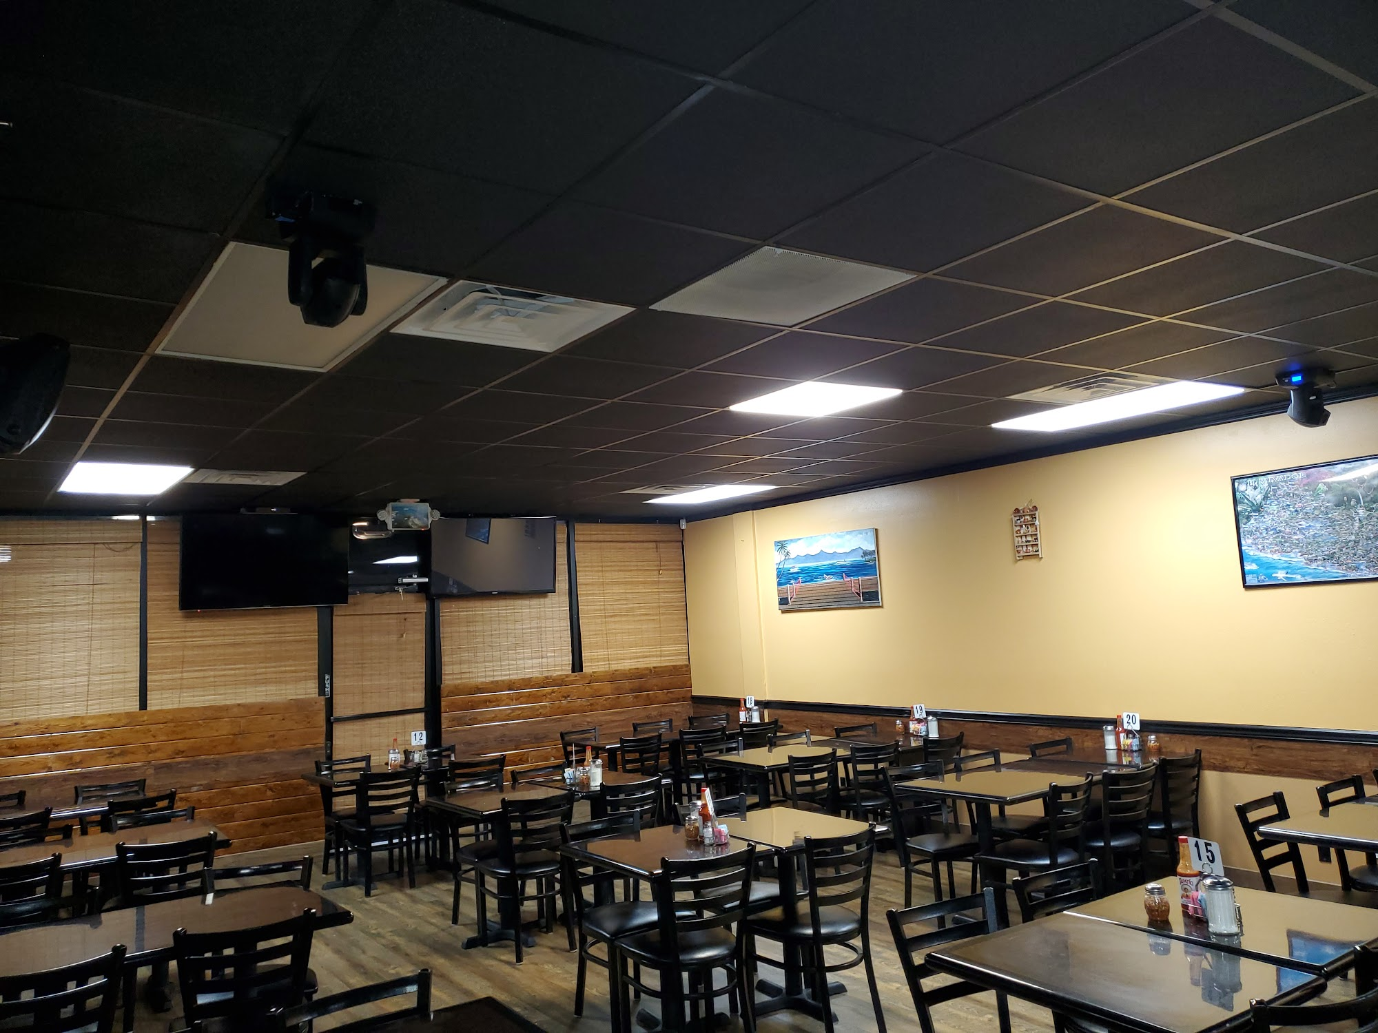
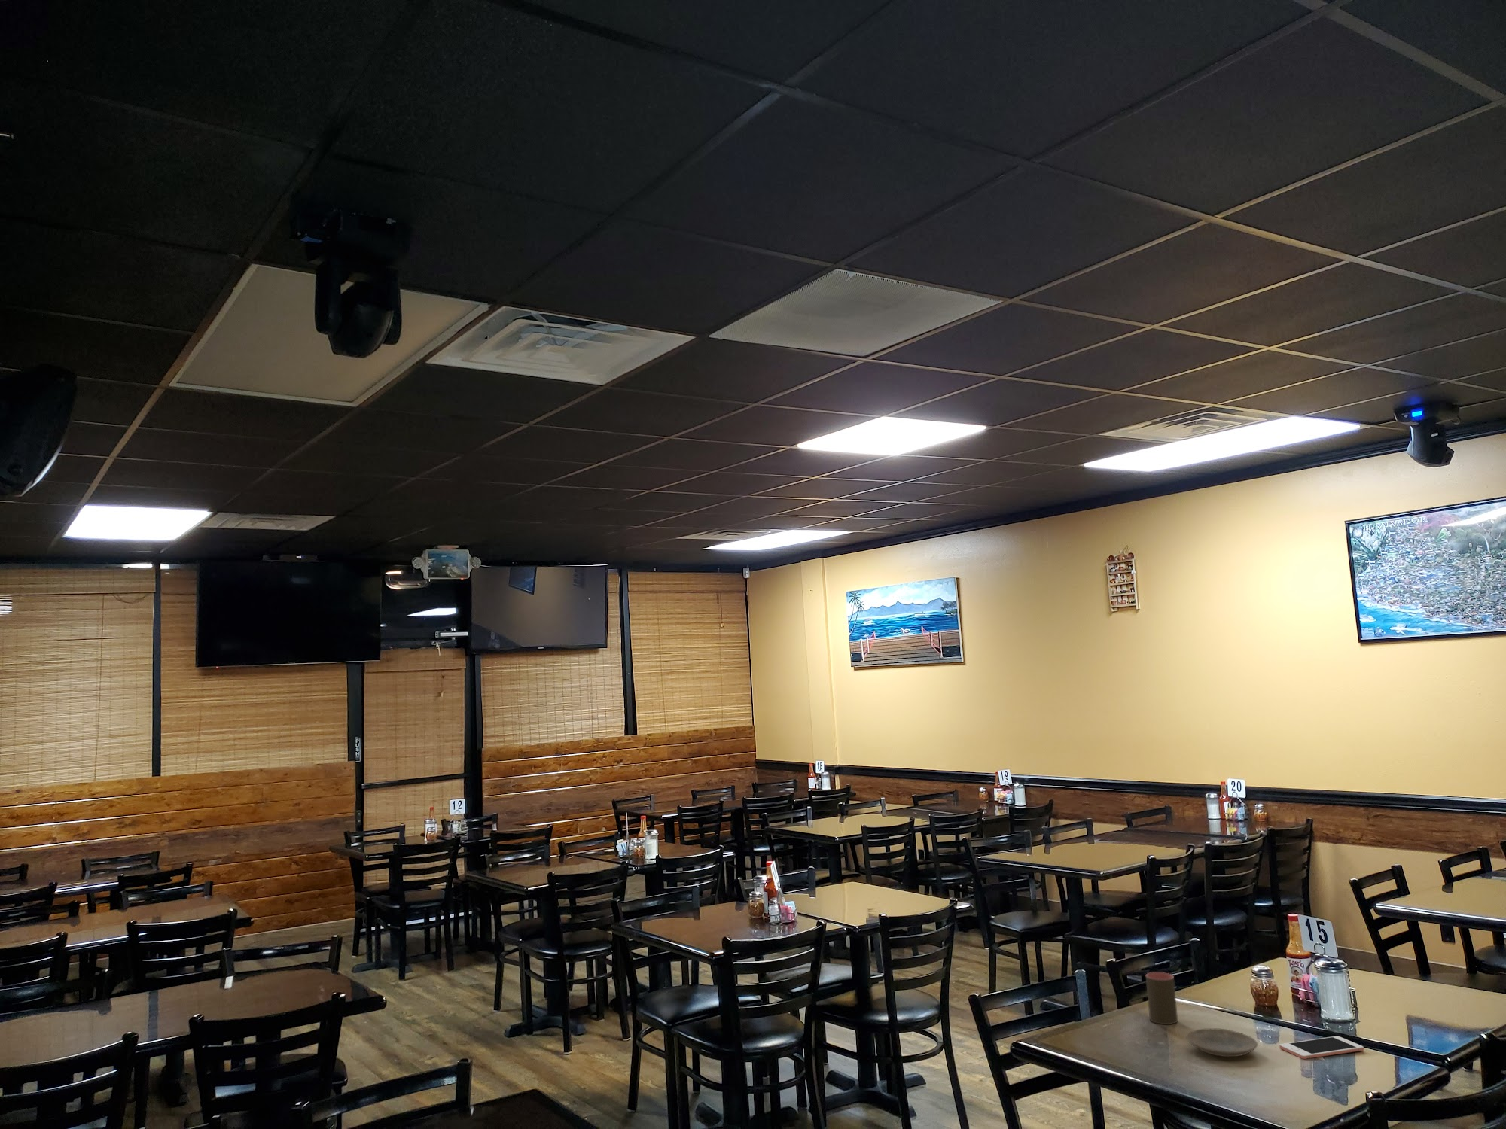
+ plate (1221, 1045)
+ cell phone (1321, 1047)
+ cup (1161, 999)
